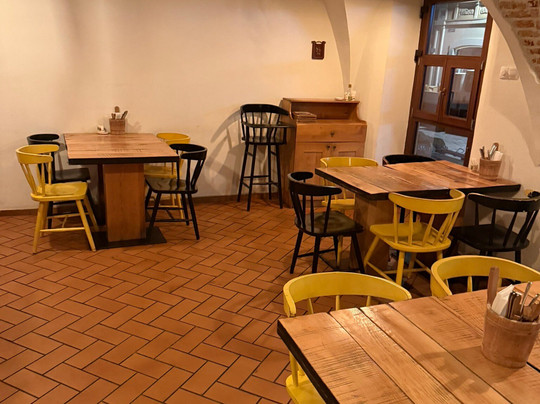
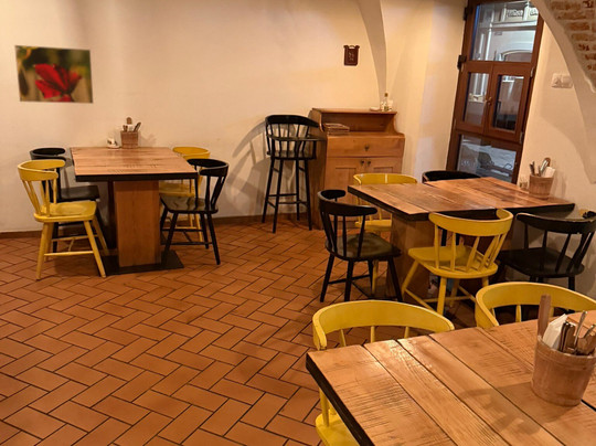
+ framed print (55, 75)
